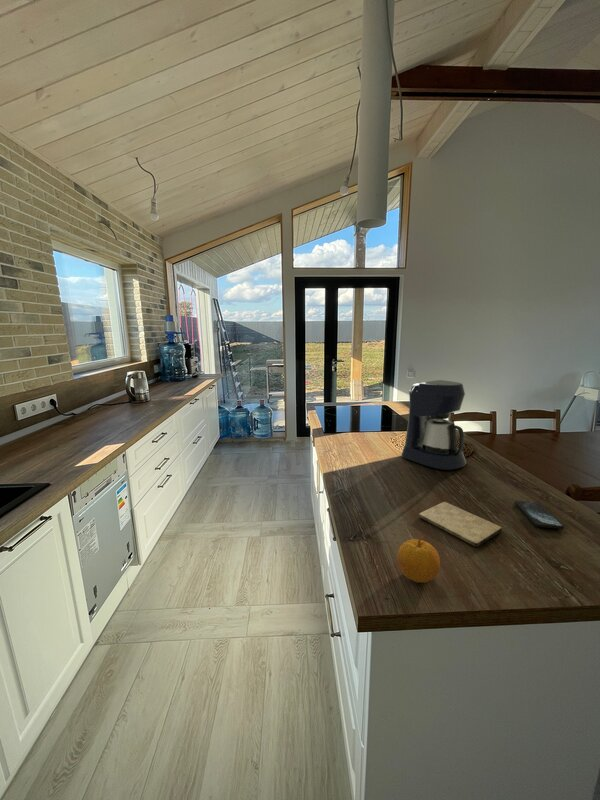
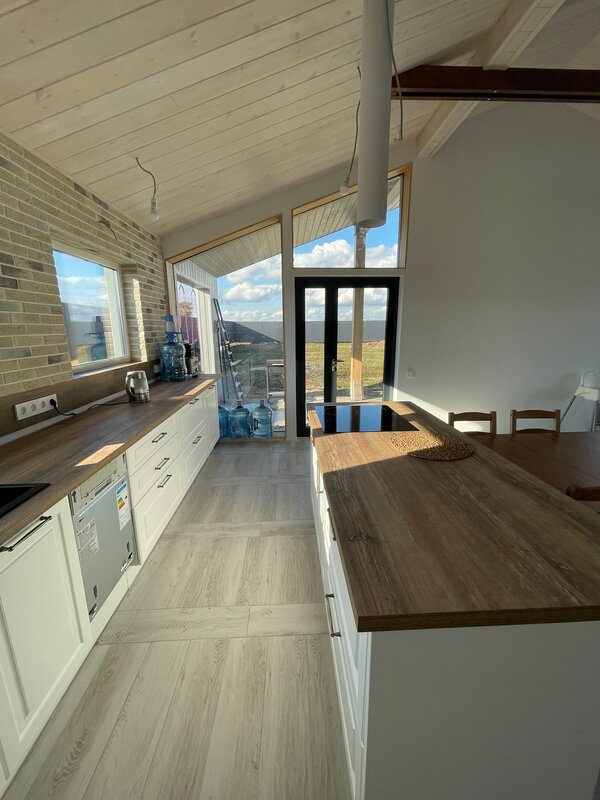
- coffee maker (435, 420)
- fruit (418, 556)
- cutting board (458, 521)
- smartphone (537, 513)
